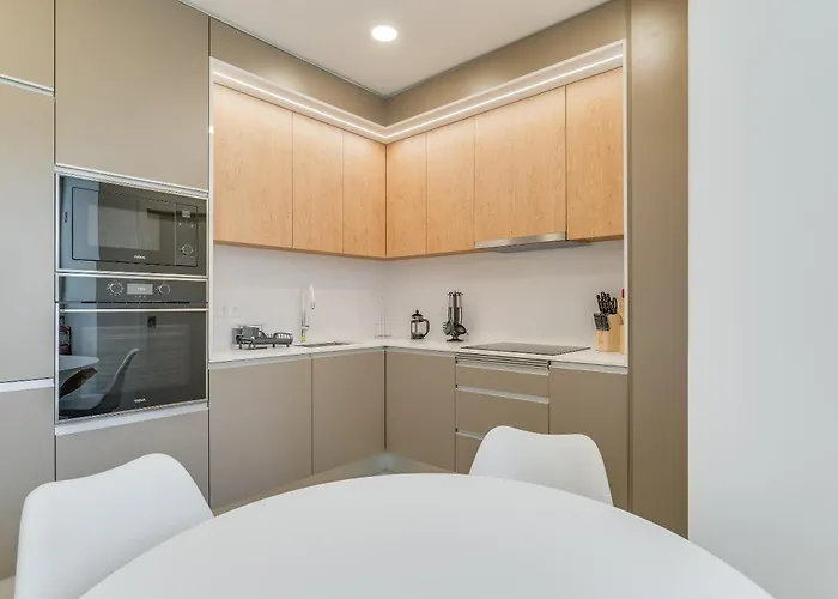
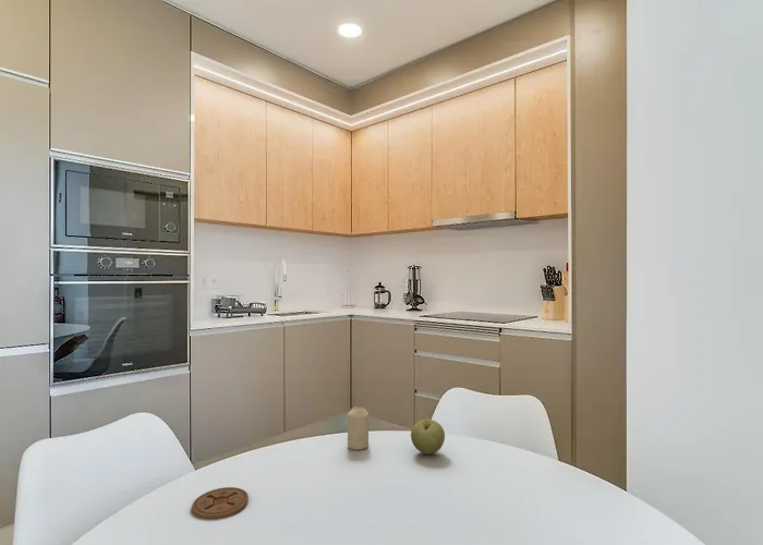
+ candle (358, 426)
+ coaster (220, 501)
+ apple (427, 437)
